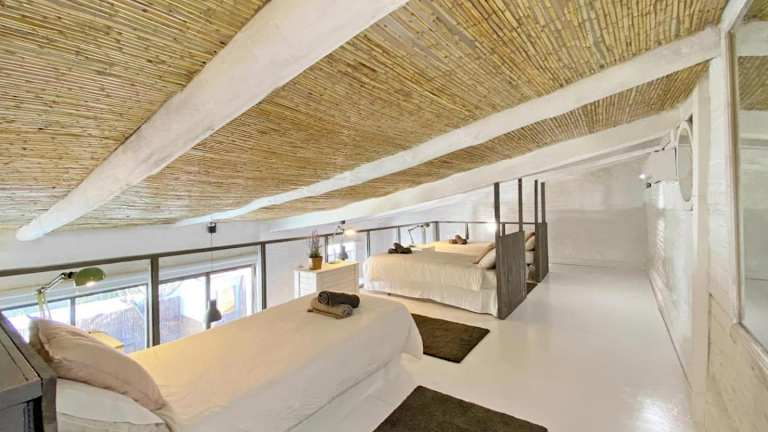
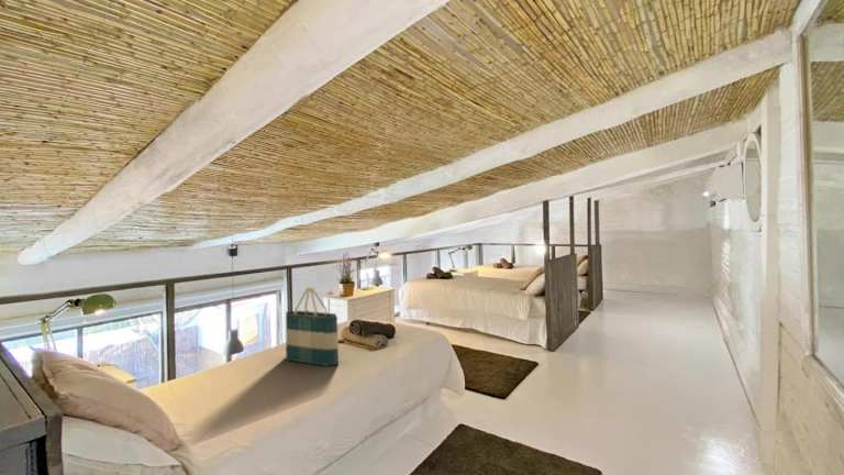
+ tote bag (310, 323)
